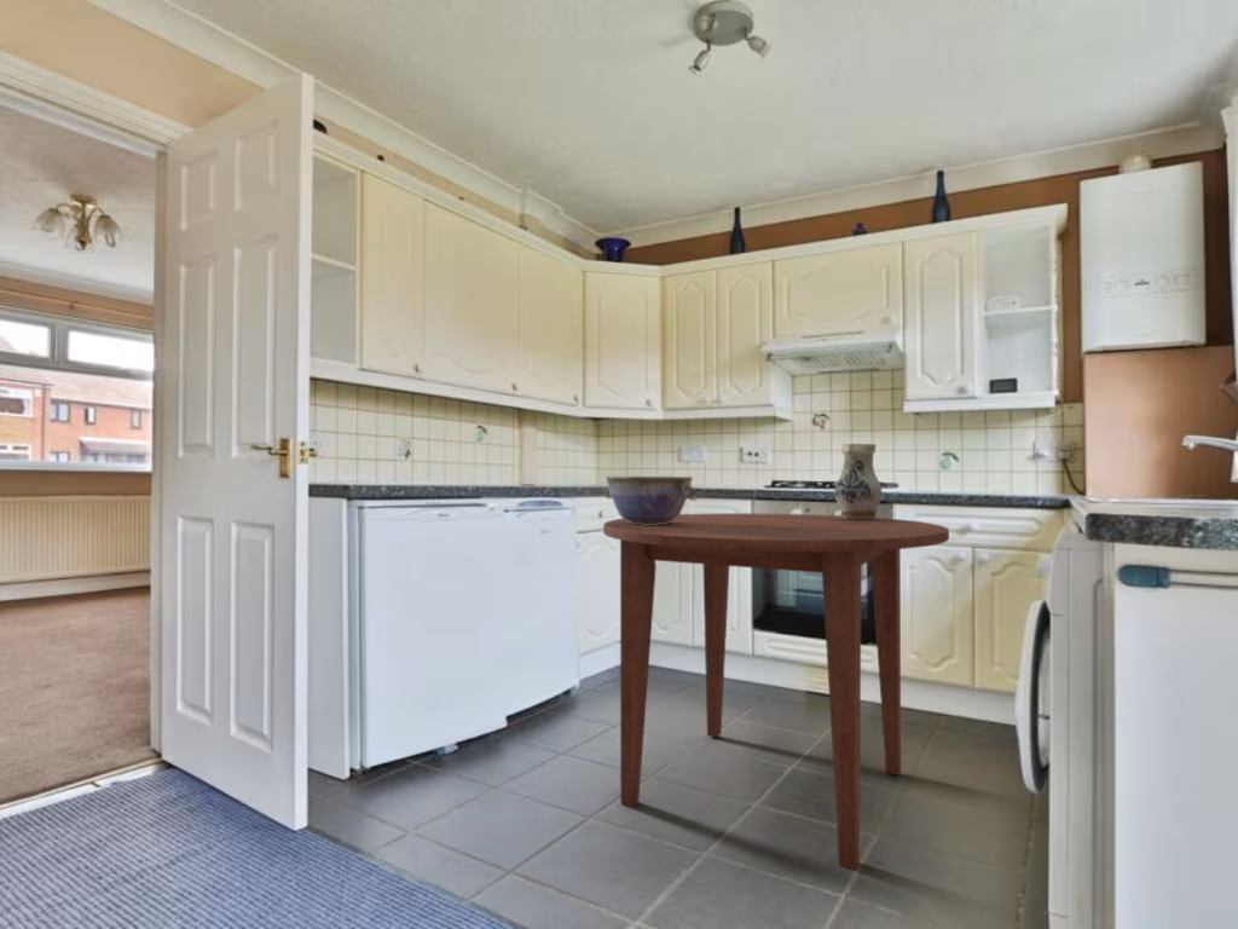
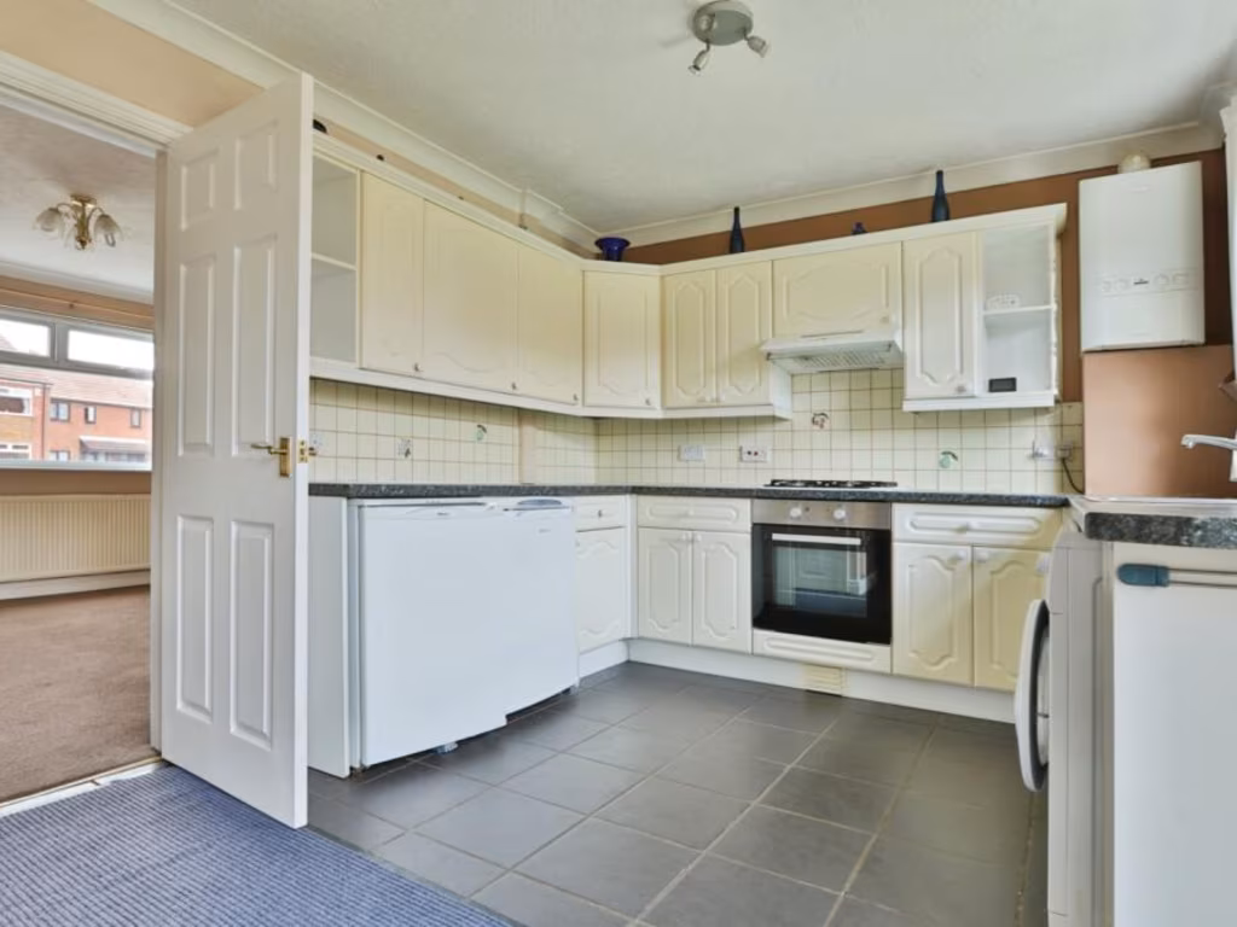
- ceramic pitcher (860, 480)
- bowl (649, 498)
- dining table (724, 654)
